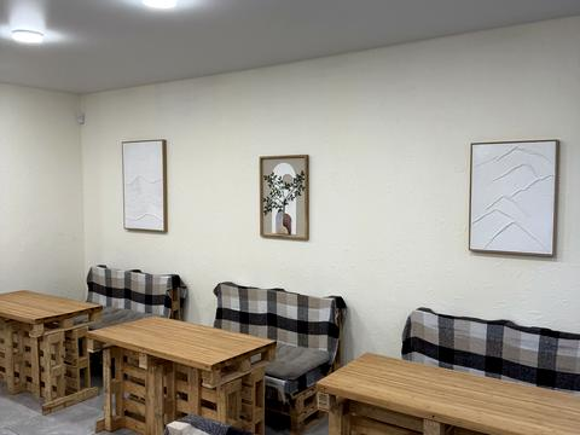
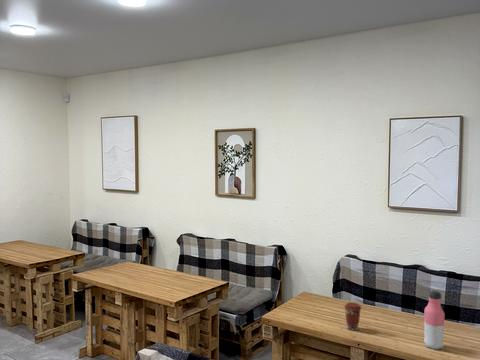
+ coffee cup (352, 316)
+ water bottle (434, 319)
